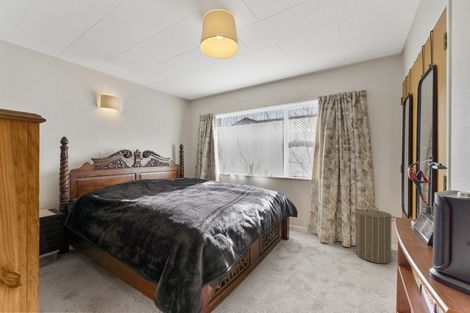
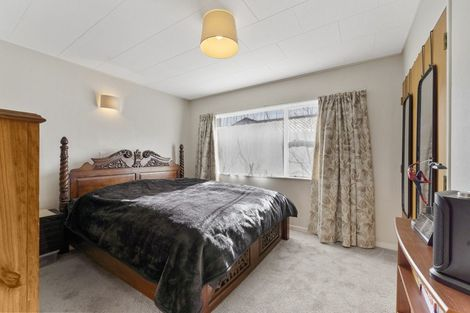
- laundry hamper (372, 231)
